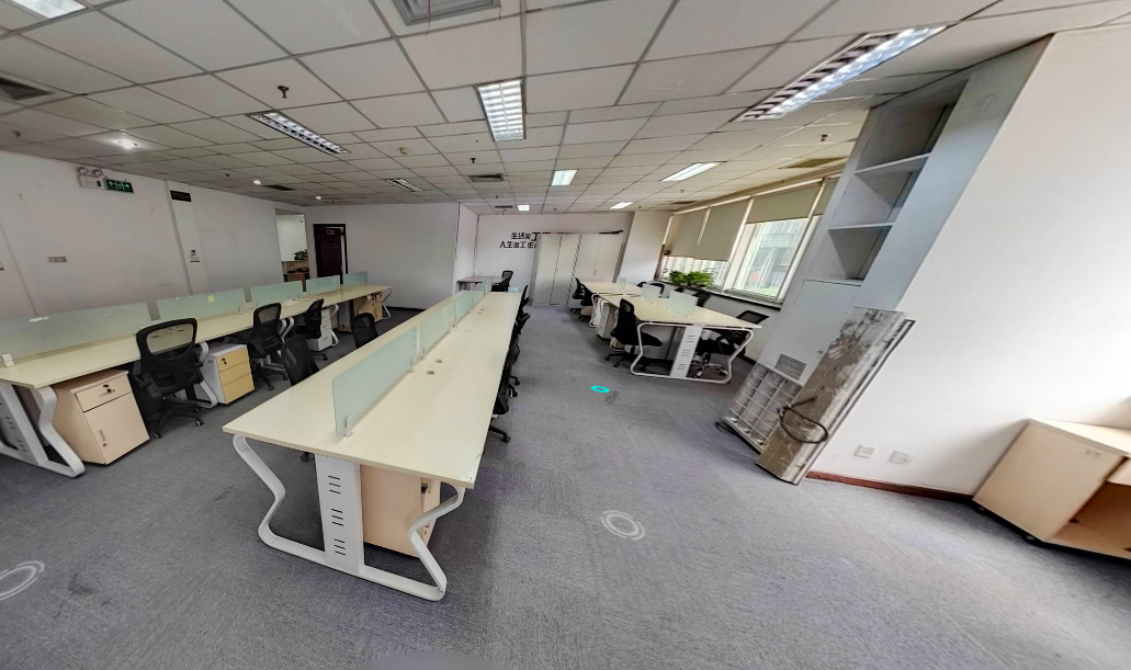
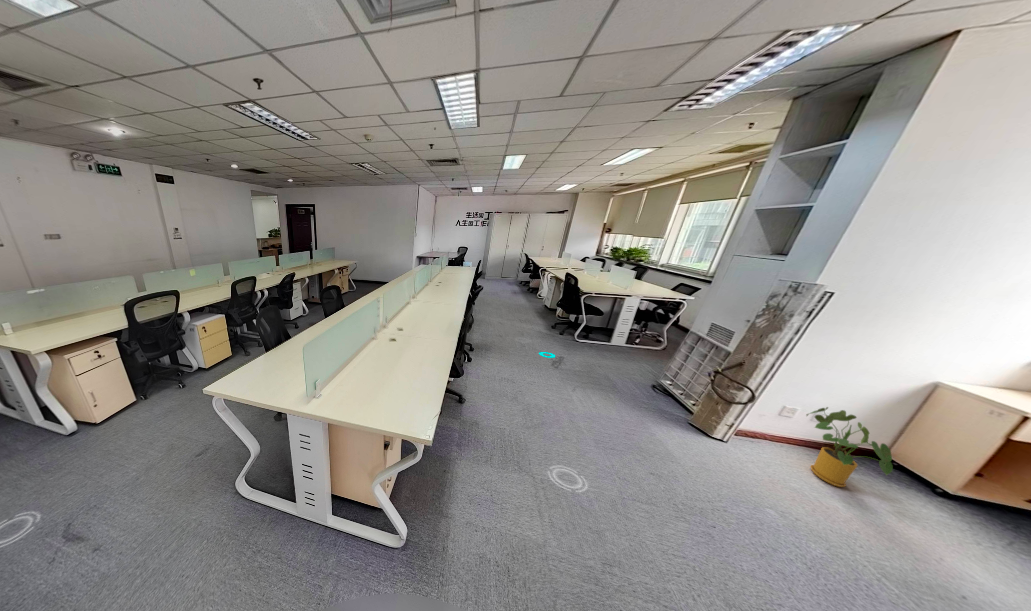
+ house plant (838, 448)
